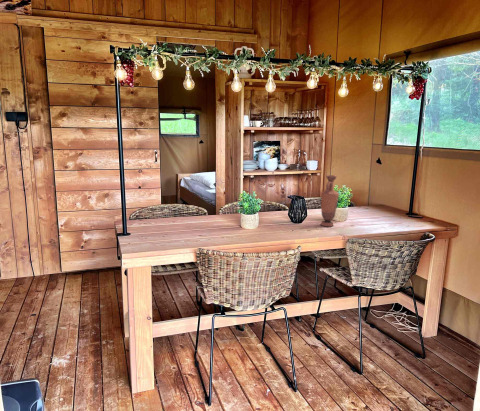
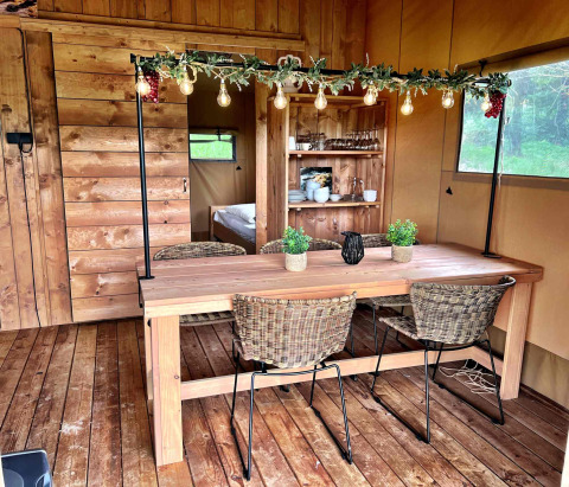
- vase (329, 200)
